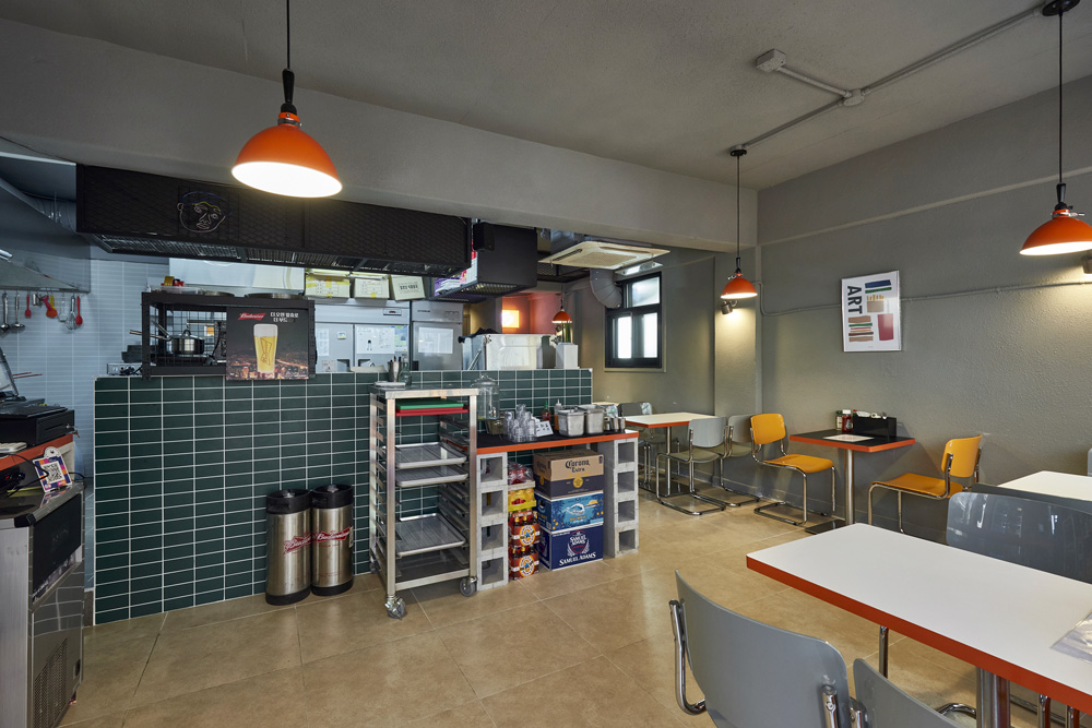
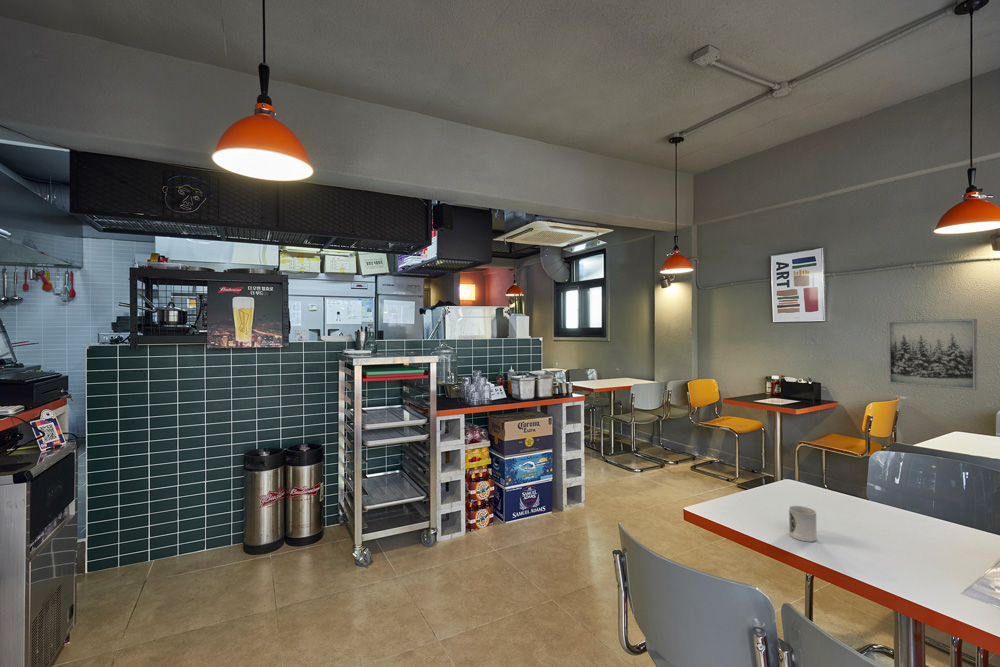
+ wall art (929, 353)
+ cup (801, 521)
